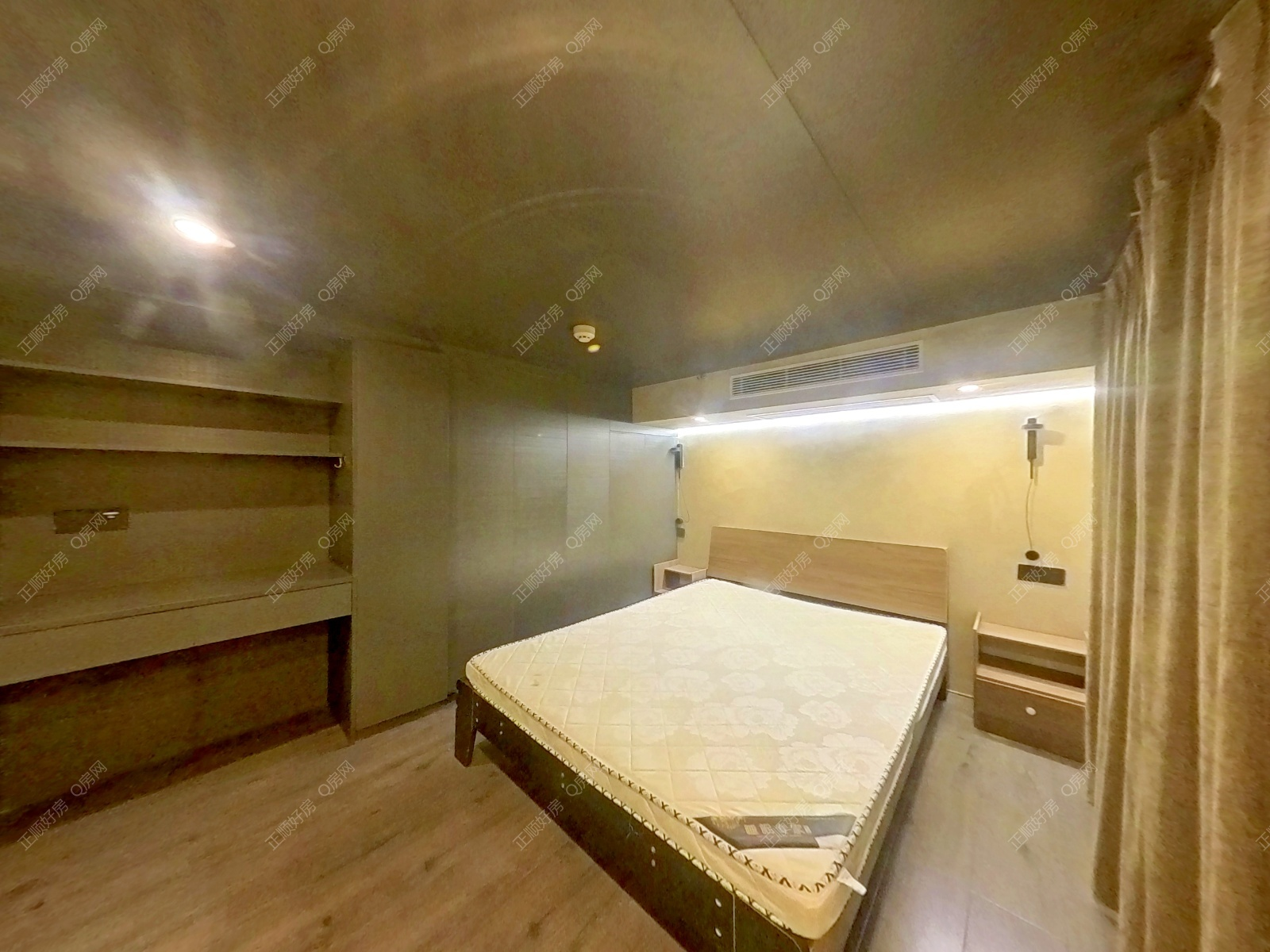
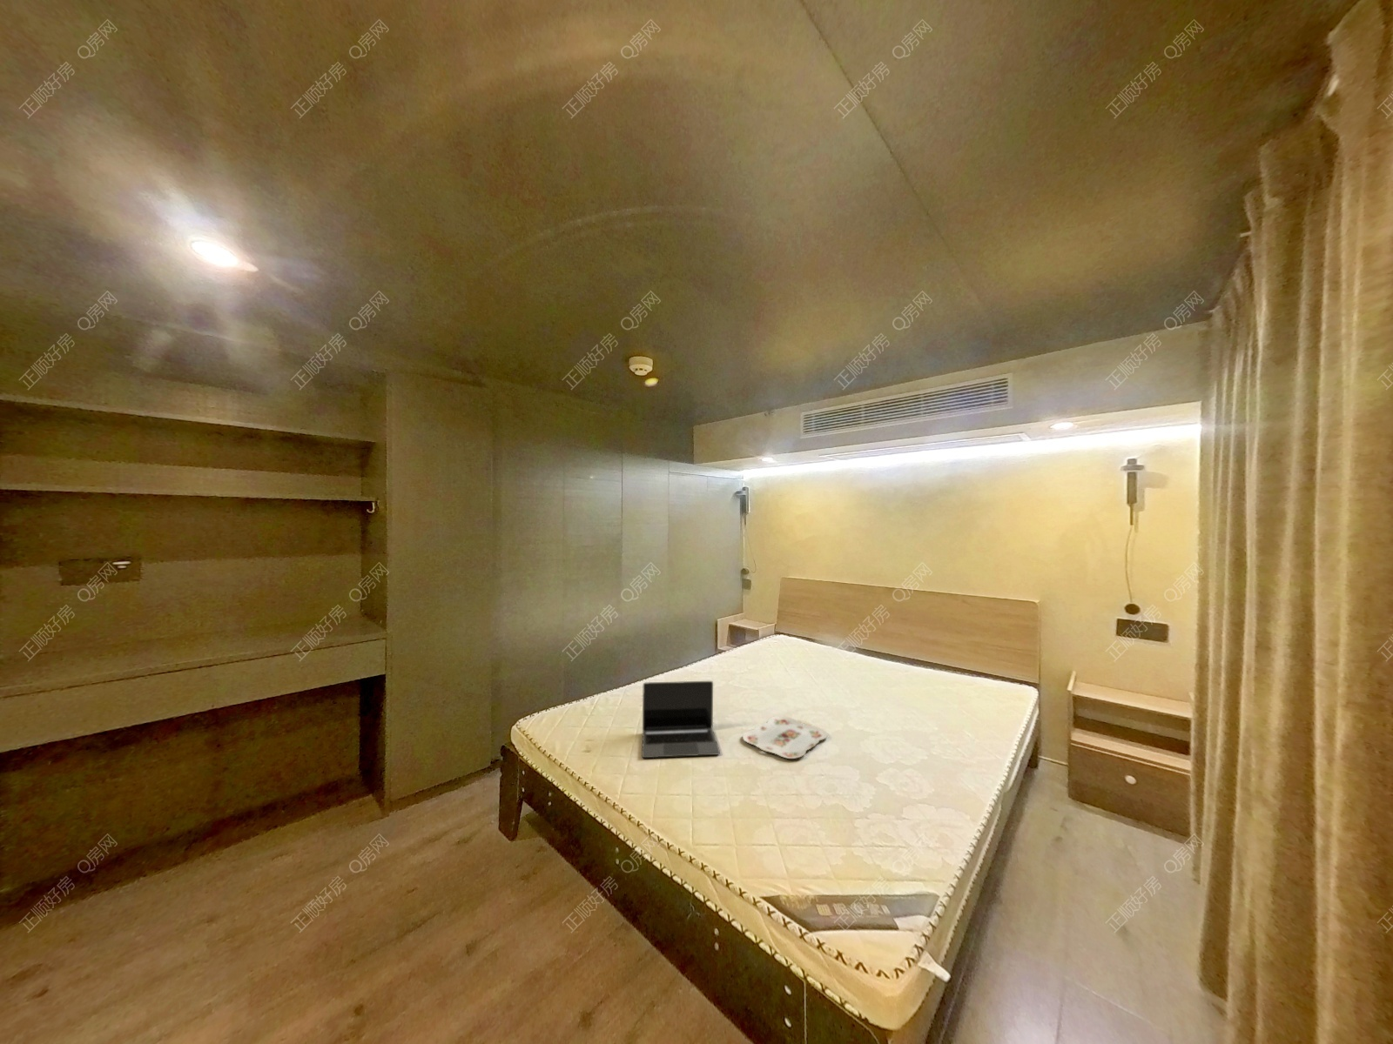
+ laptop (679, 717)
+ serving tray (785, 736)
